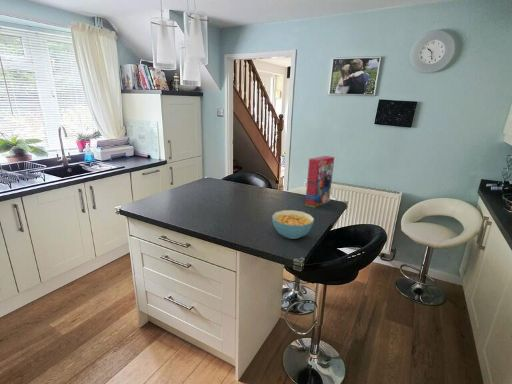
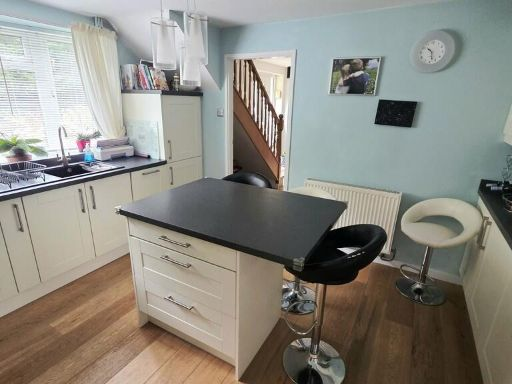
- cereal bowl (292, 226)
- cereal box (319, 181)
